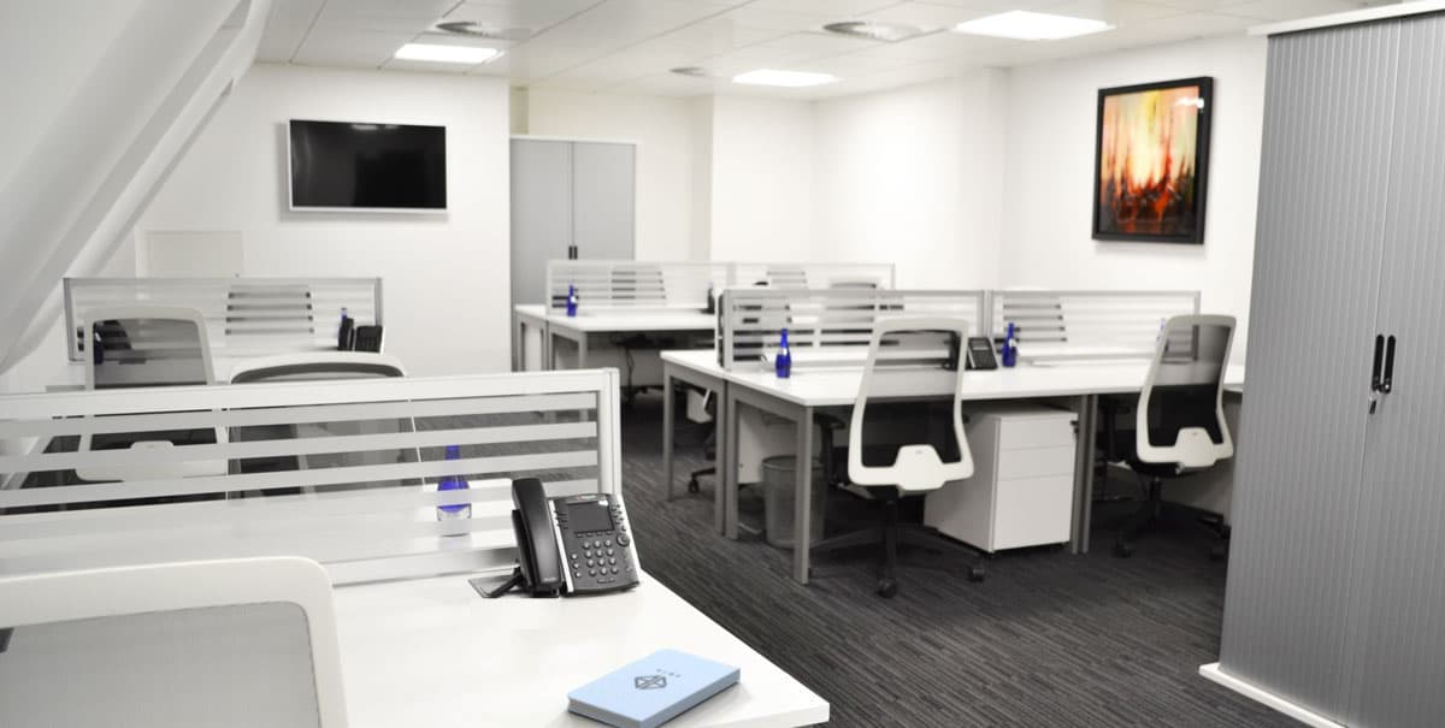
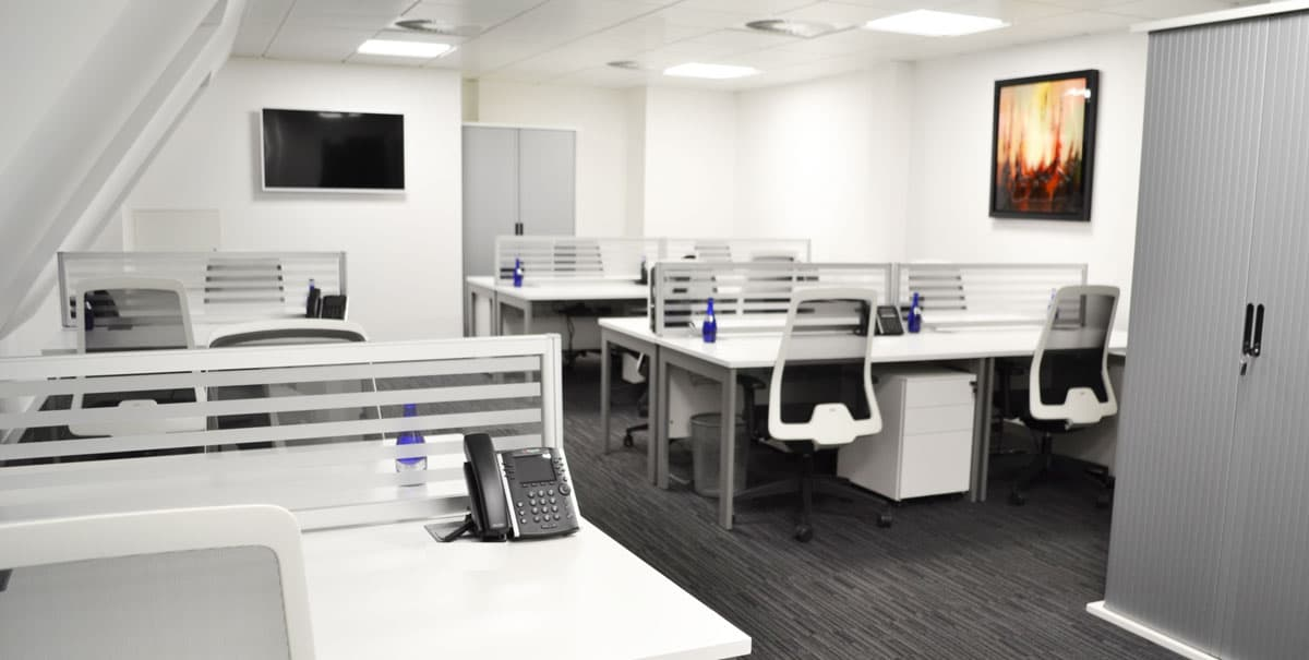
- notepad (654, 687)
